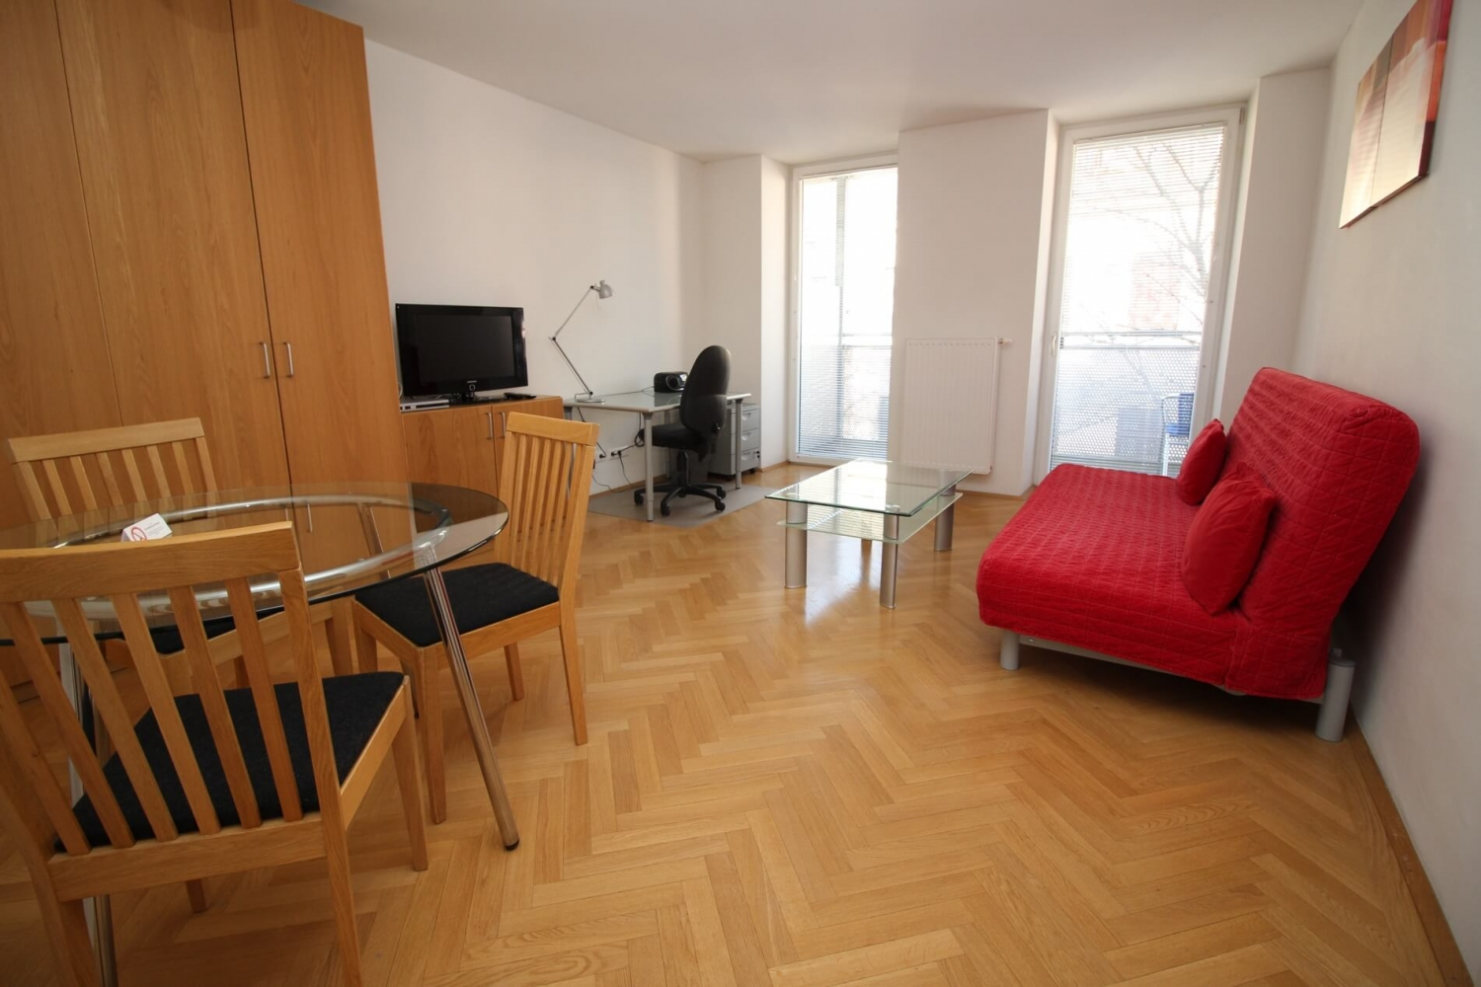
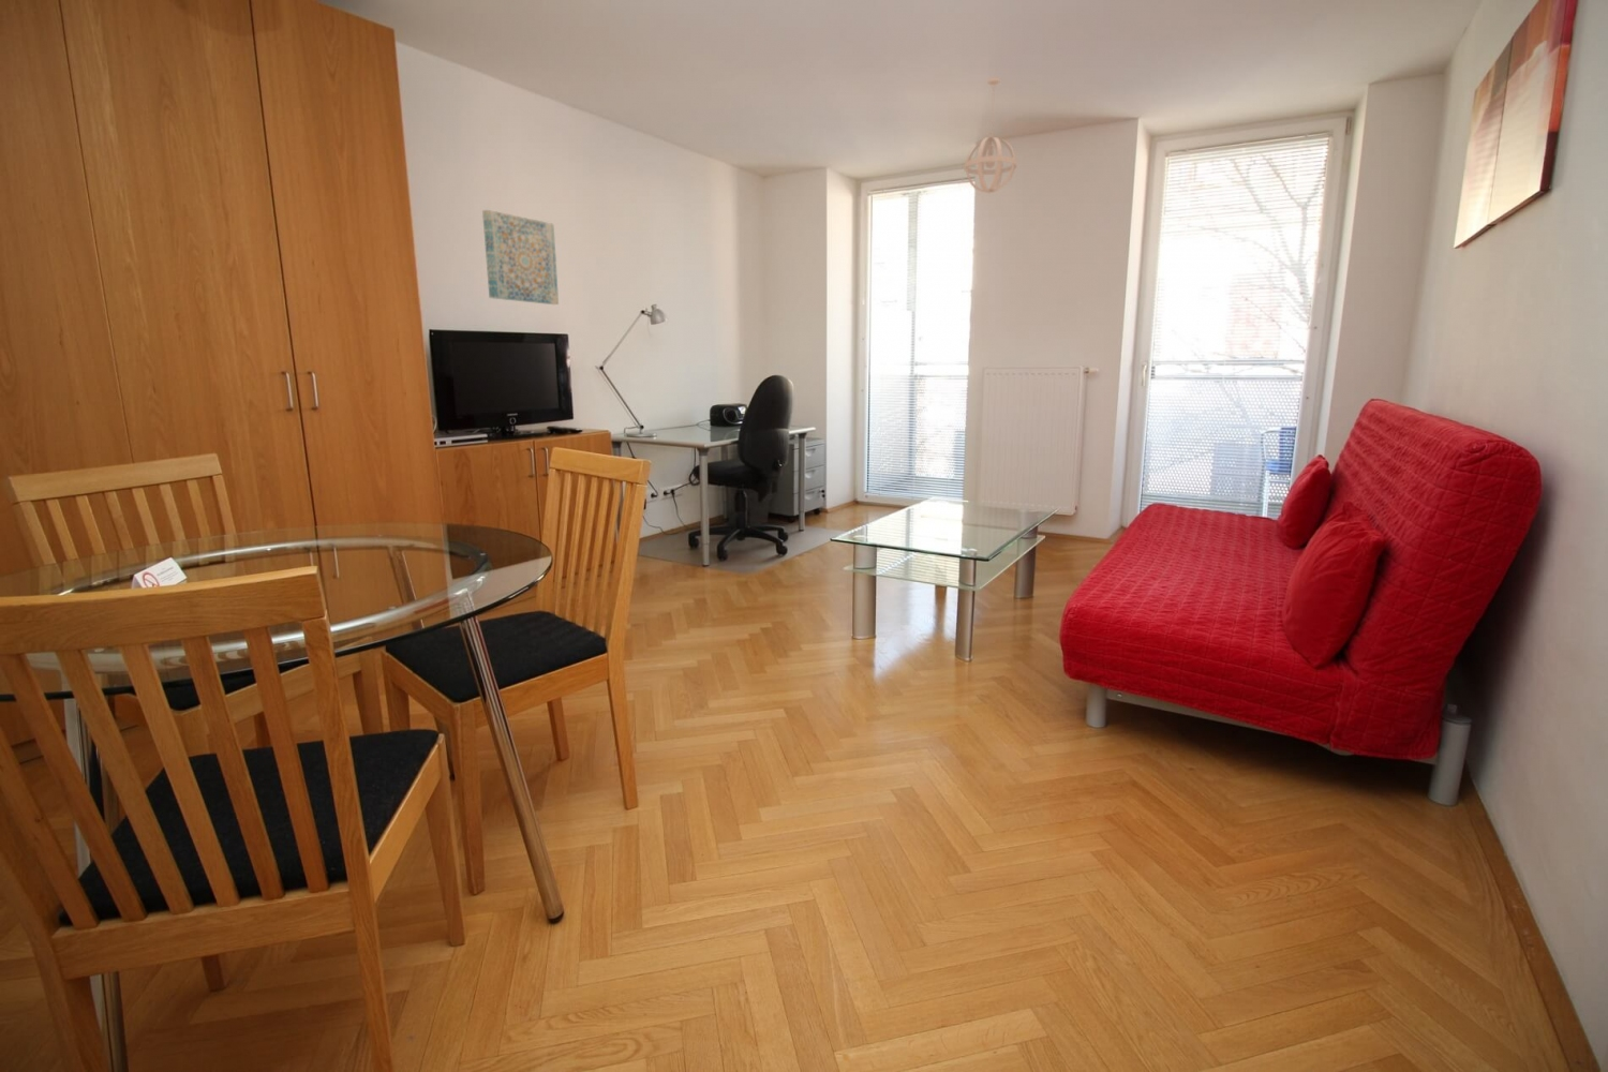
+ pendant light (991, 138)
+ wall art (522, 260)
